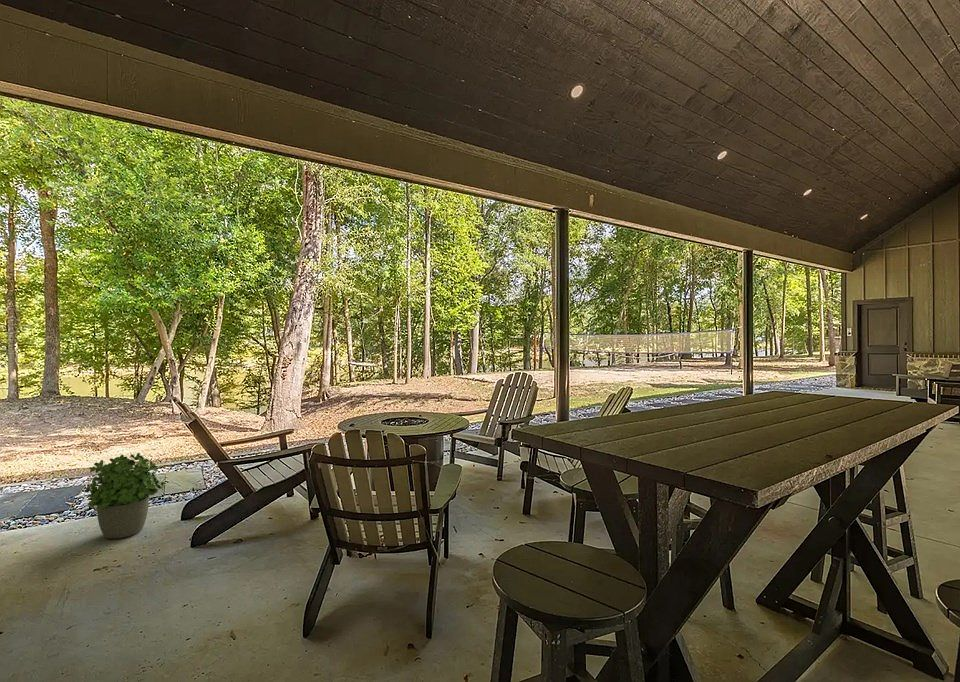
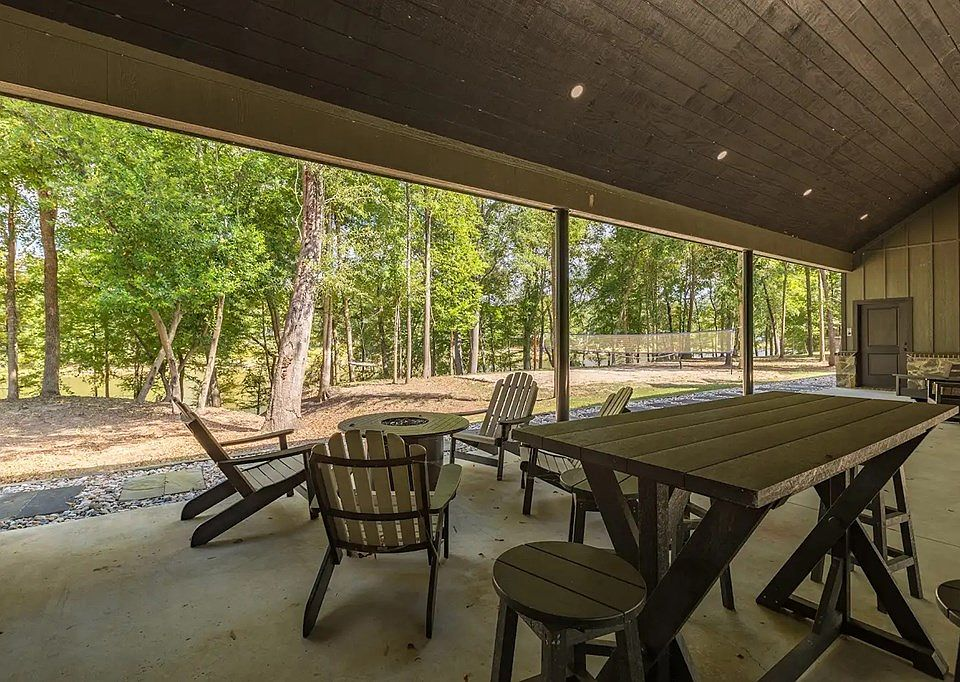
- potted plant (124, 493)
